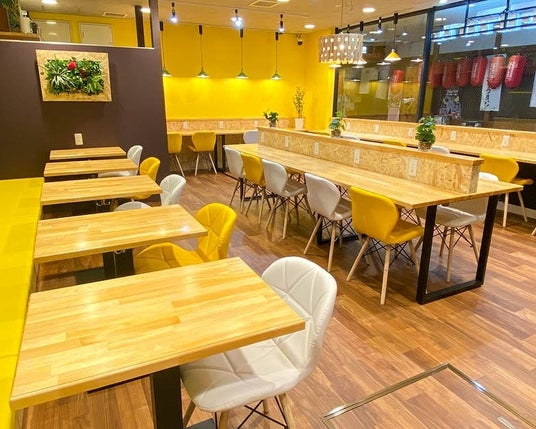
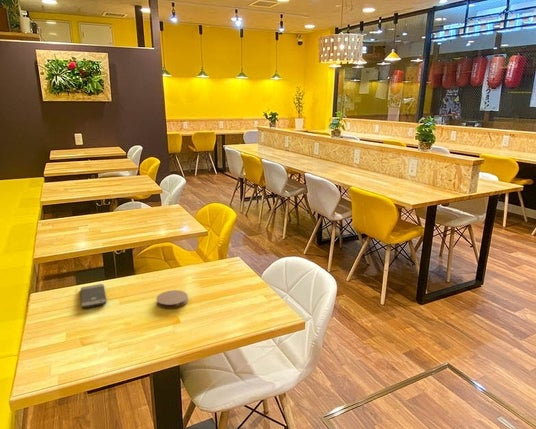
+ coaster (172, 299)
+ smartphone (93, 295)
